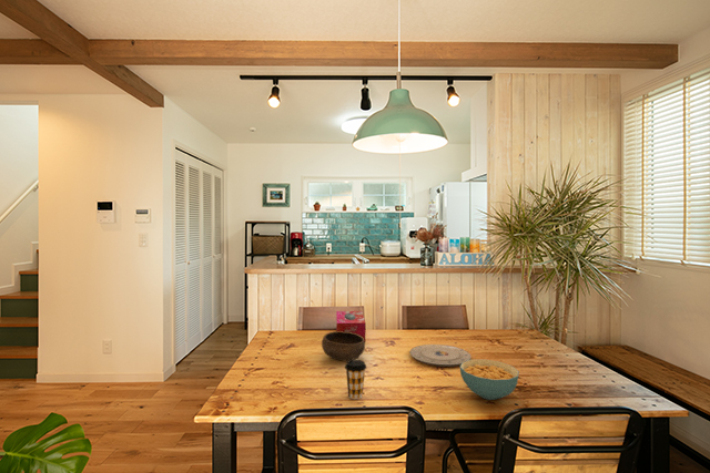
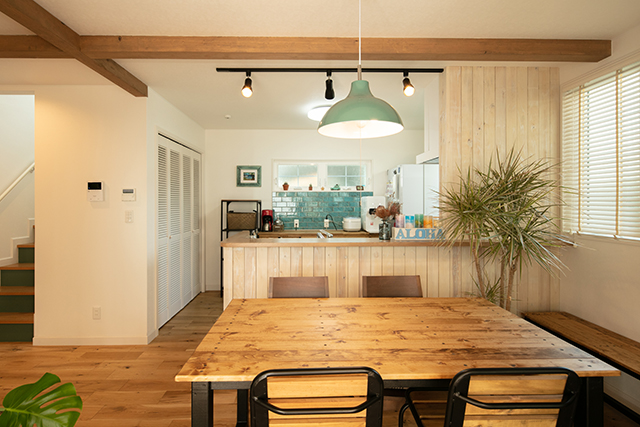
- bowl (343, 347)
- cereal bowl (488, 382)
- plate (439, 354)
- tissue box (349, 325)
- coffee cup (355, 379)
